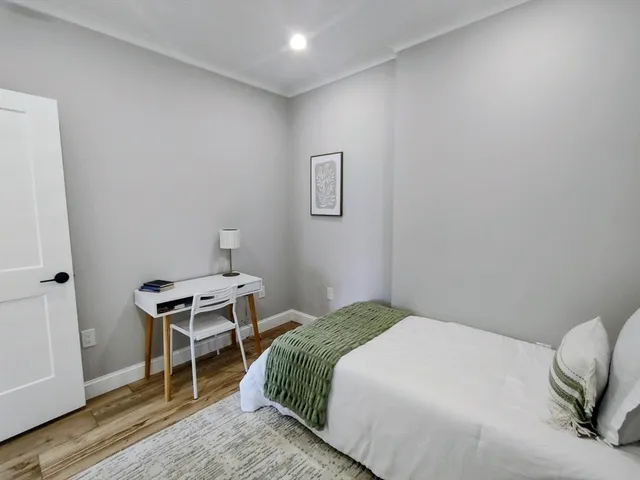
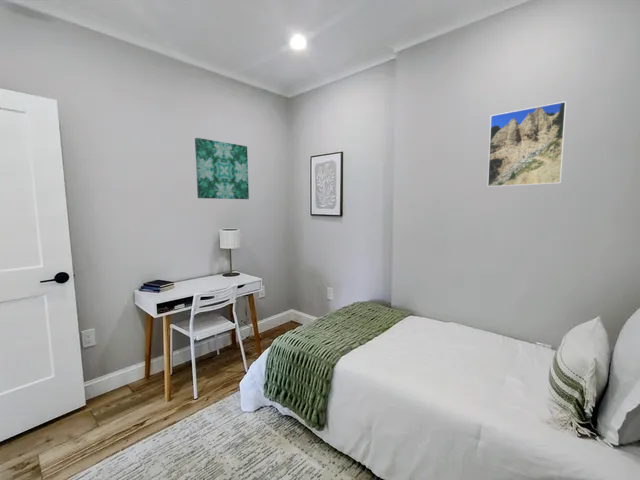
+ wall art (223, 170)
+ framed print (524, 147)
